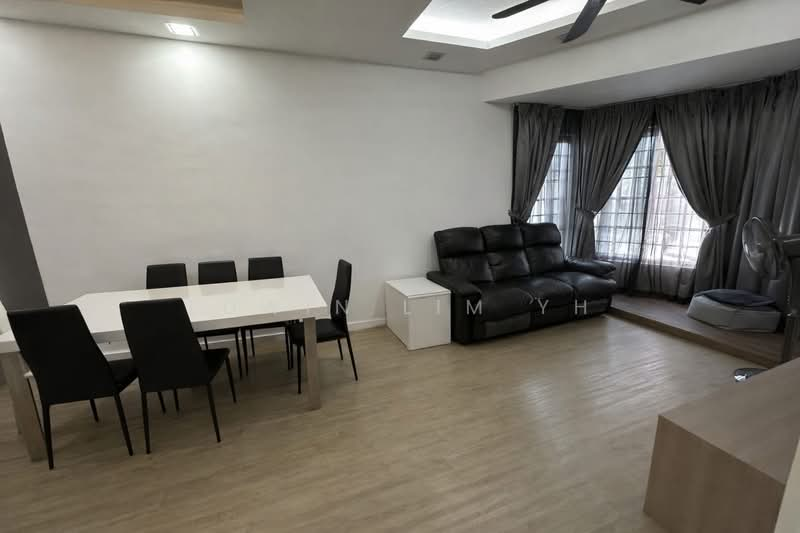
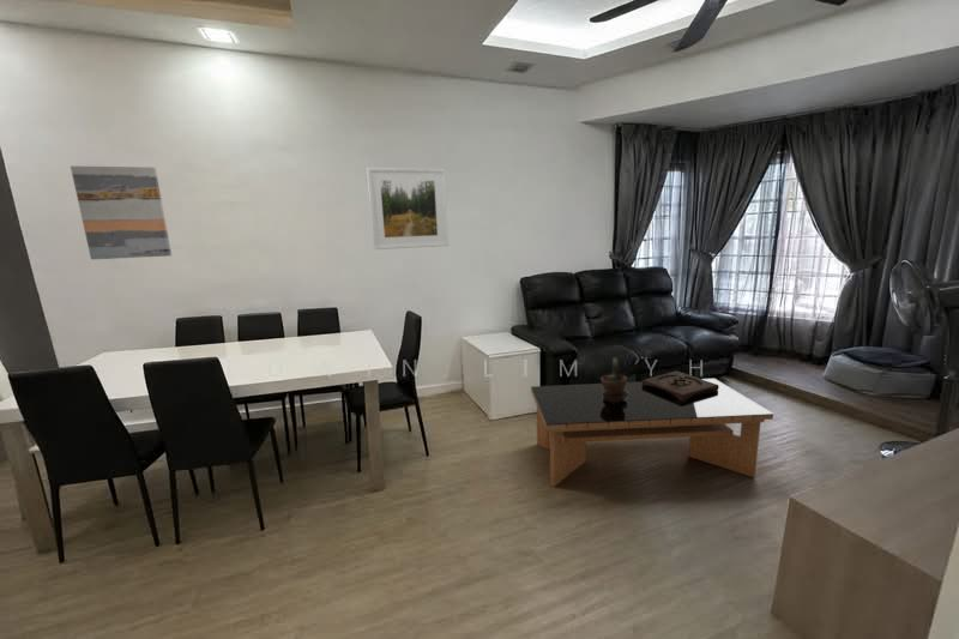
+ coffee table (638, 429)
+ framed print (409, 209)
+ wooden tray (678, 380)
+ potted plant (614, 379)
+ wall art (123, 212)
